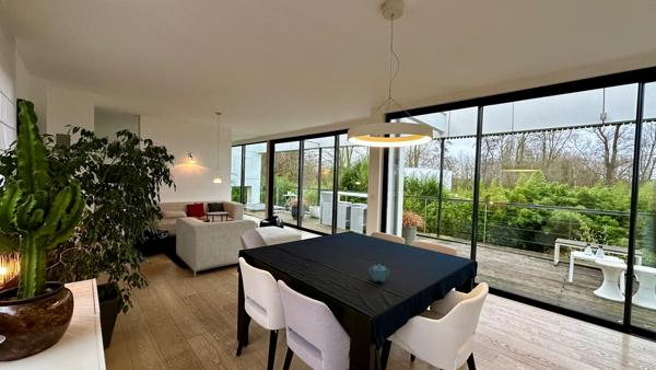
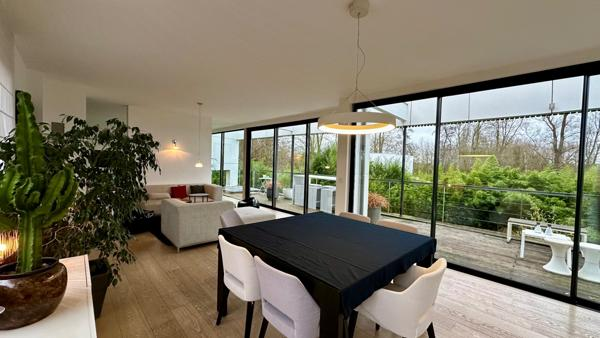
- teapot (378, 273)
